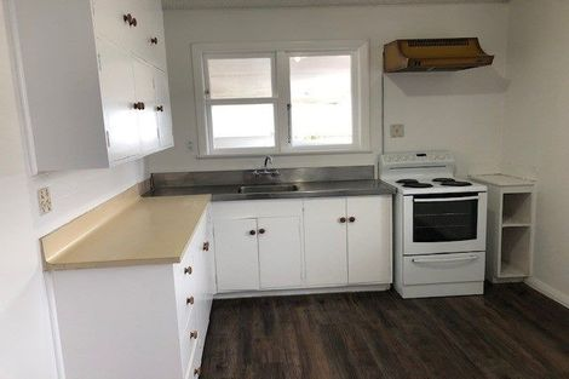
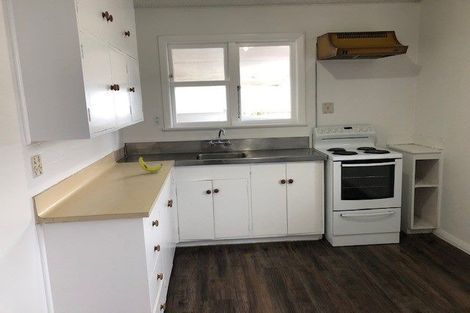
+ banana (149, 166)
